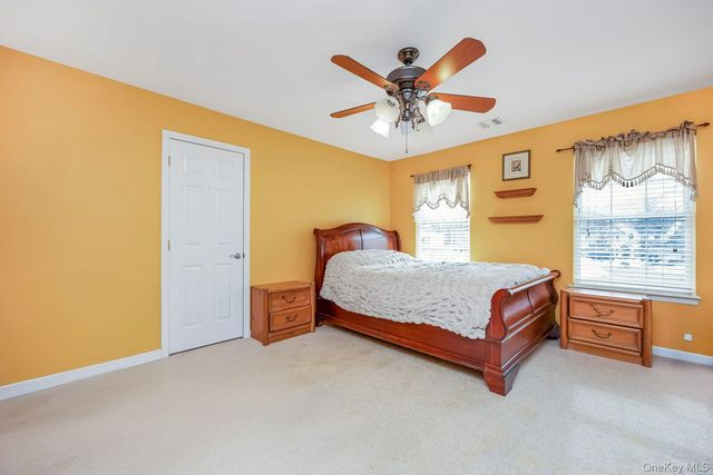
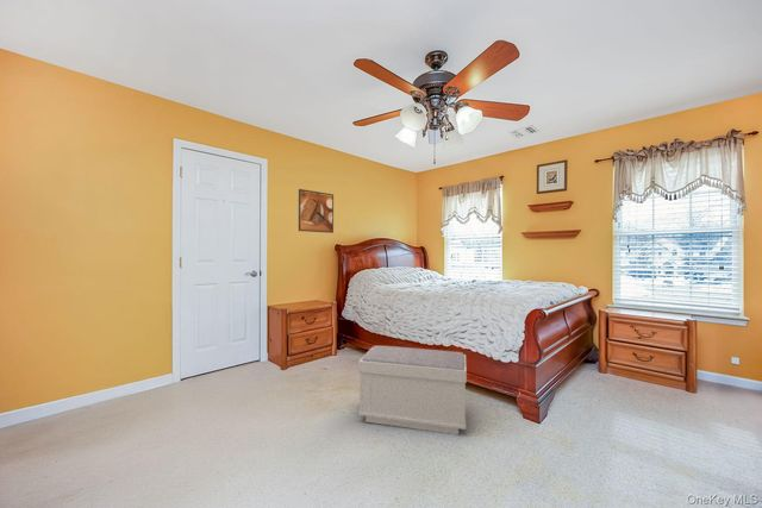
+ bench (413, 384)
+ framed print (317, 212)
